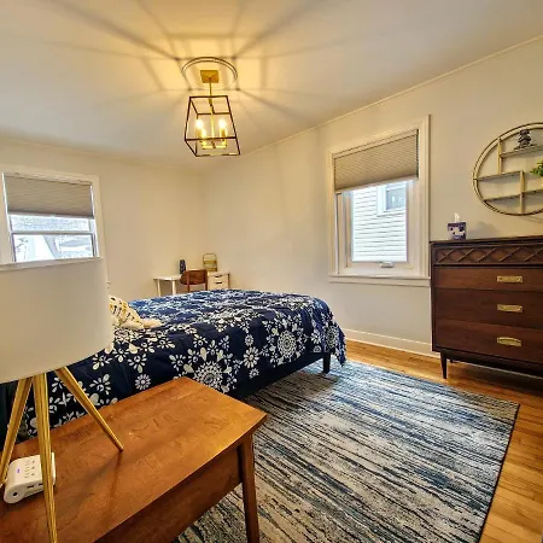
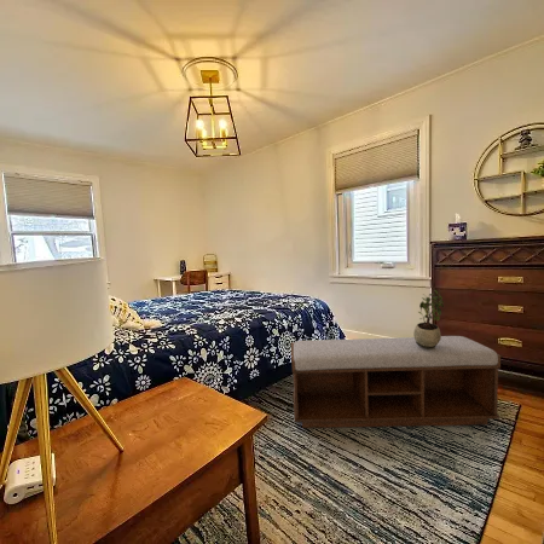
+ bench (386, 378)
+ potted plant (426, 317)
